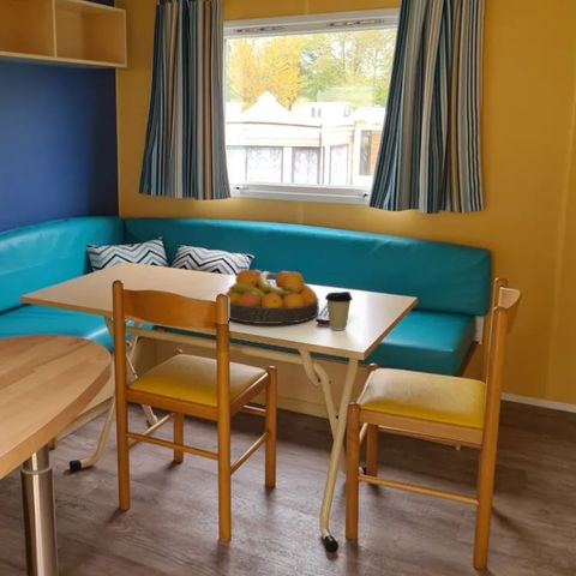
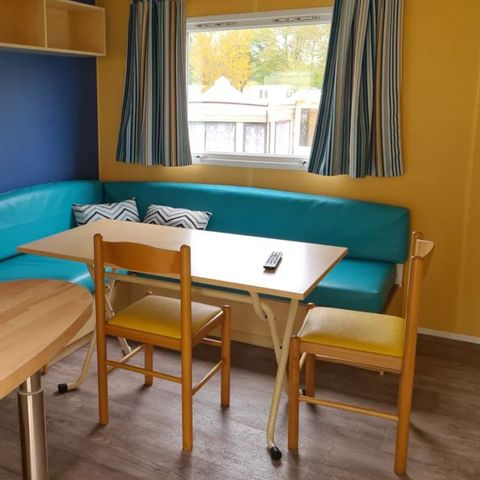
- coffee cup (338, 310)
- fruit bowl (269, 290)
